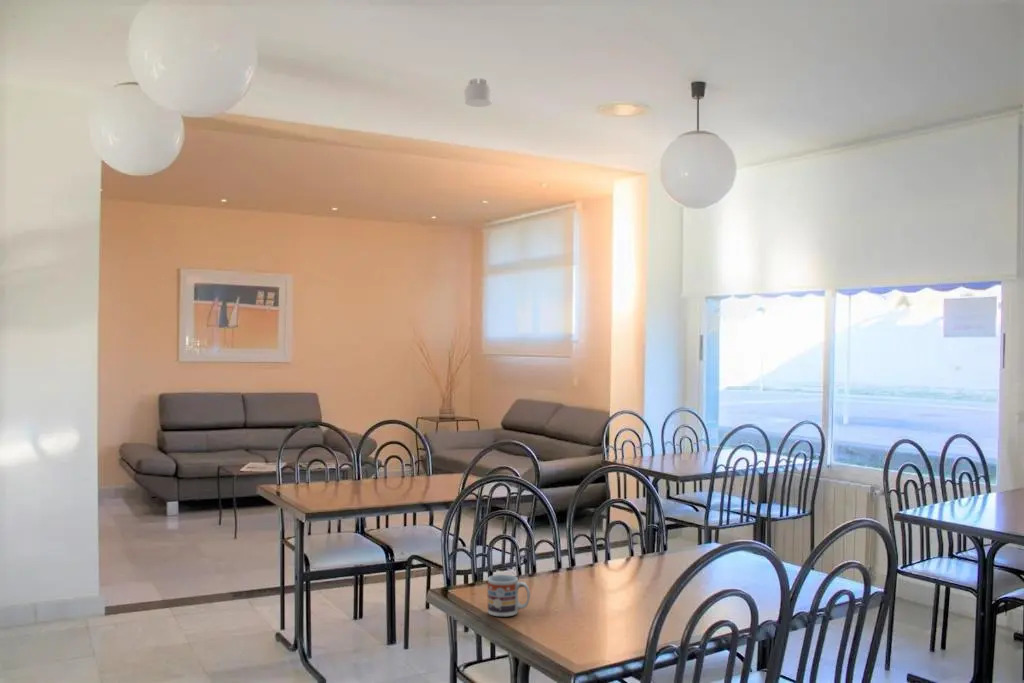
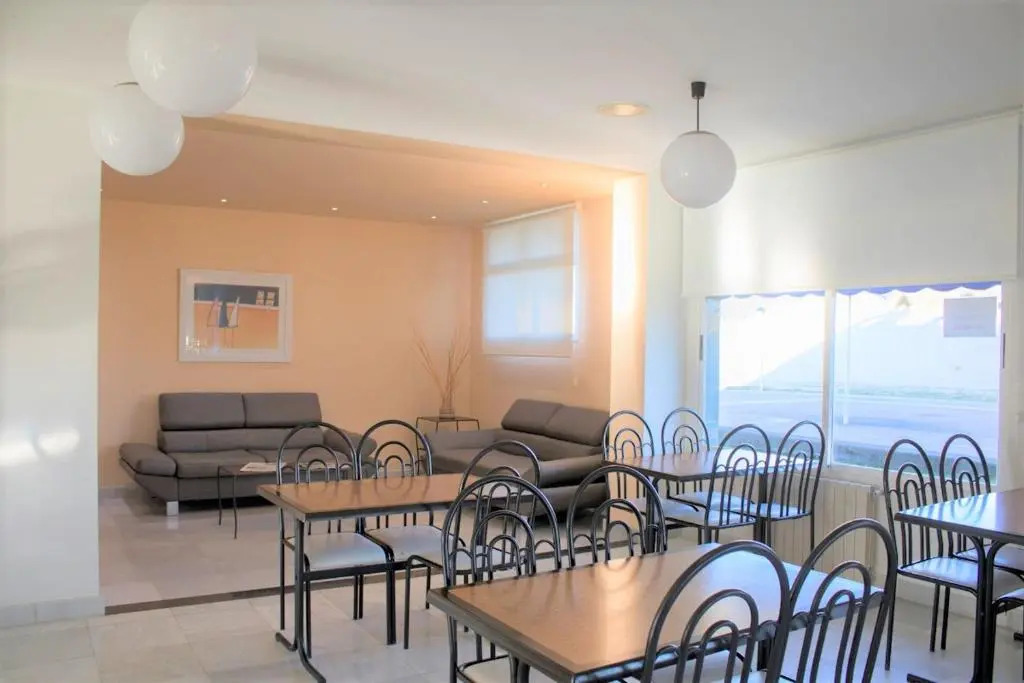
- cup (508, 595)
- smoke detector (478, 92)
